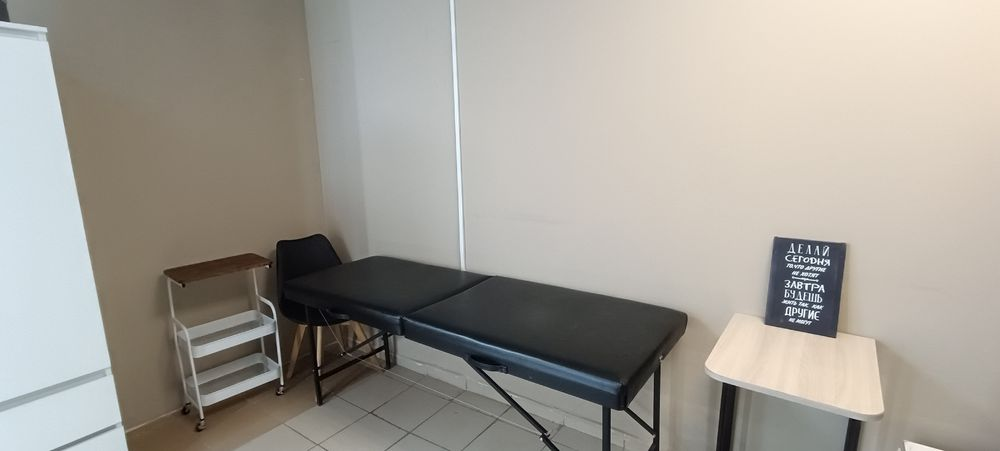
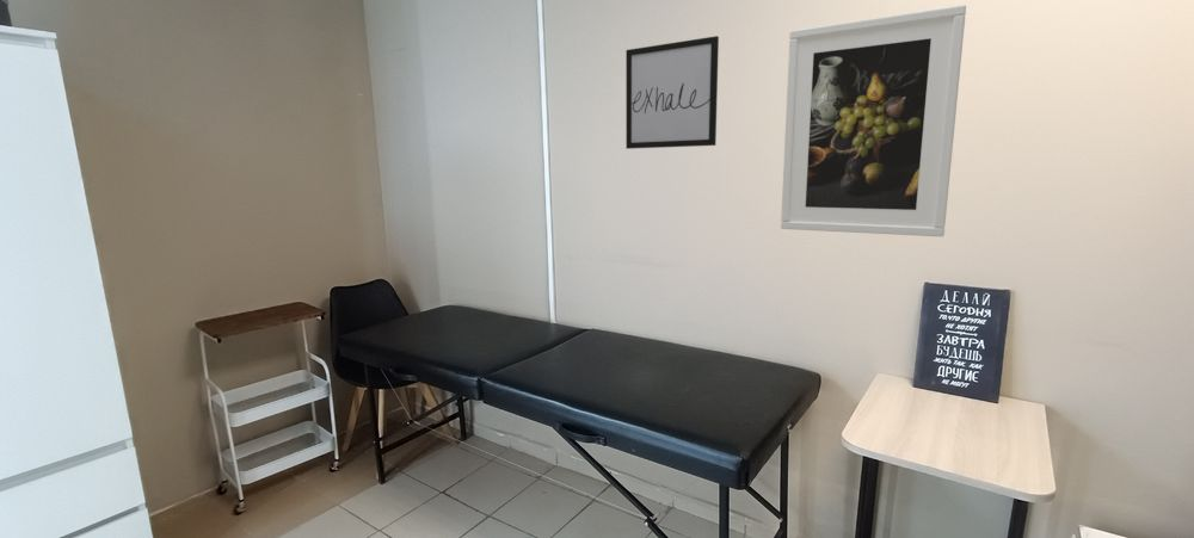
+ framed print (863, 129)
+ wall art (669, 95)
